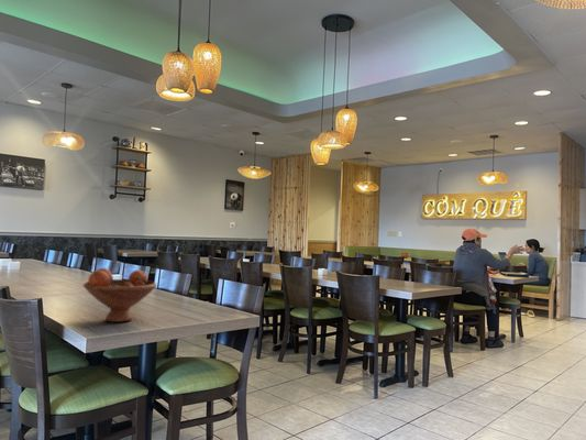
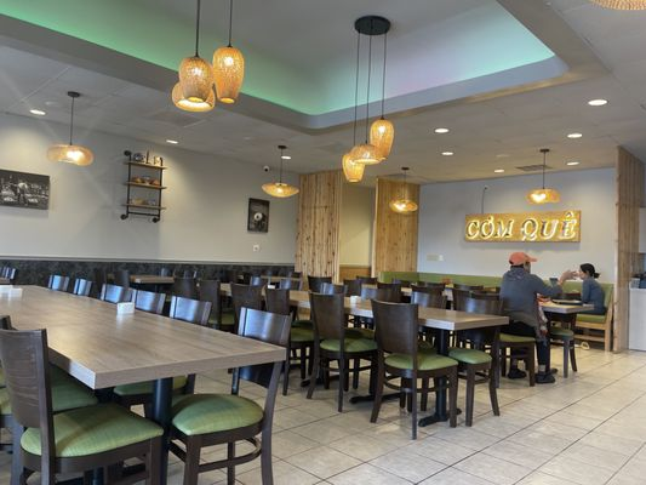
- fruit bowl (120, 294)
